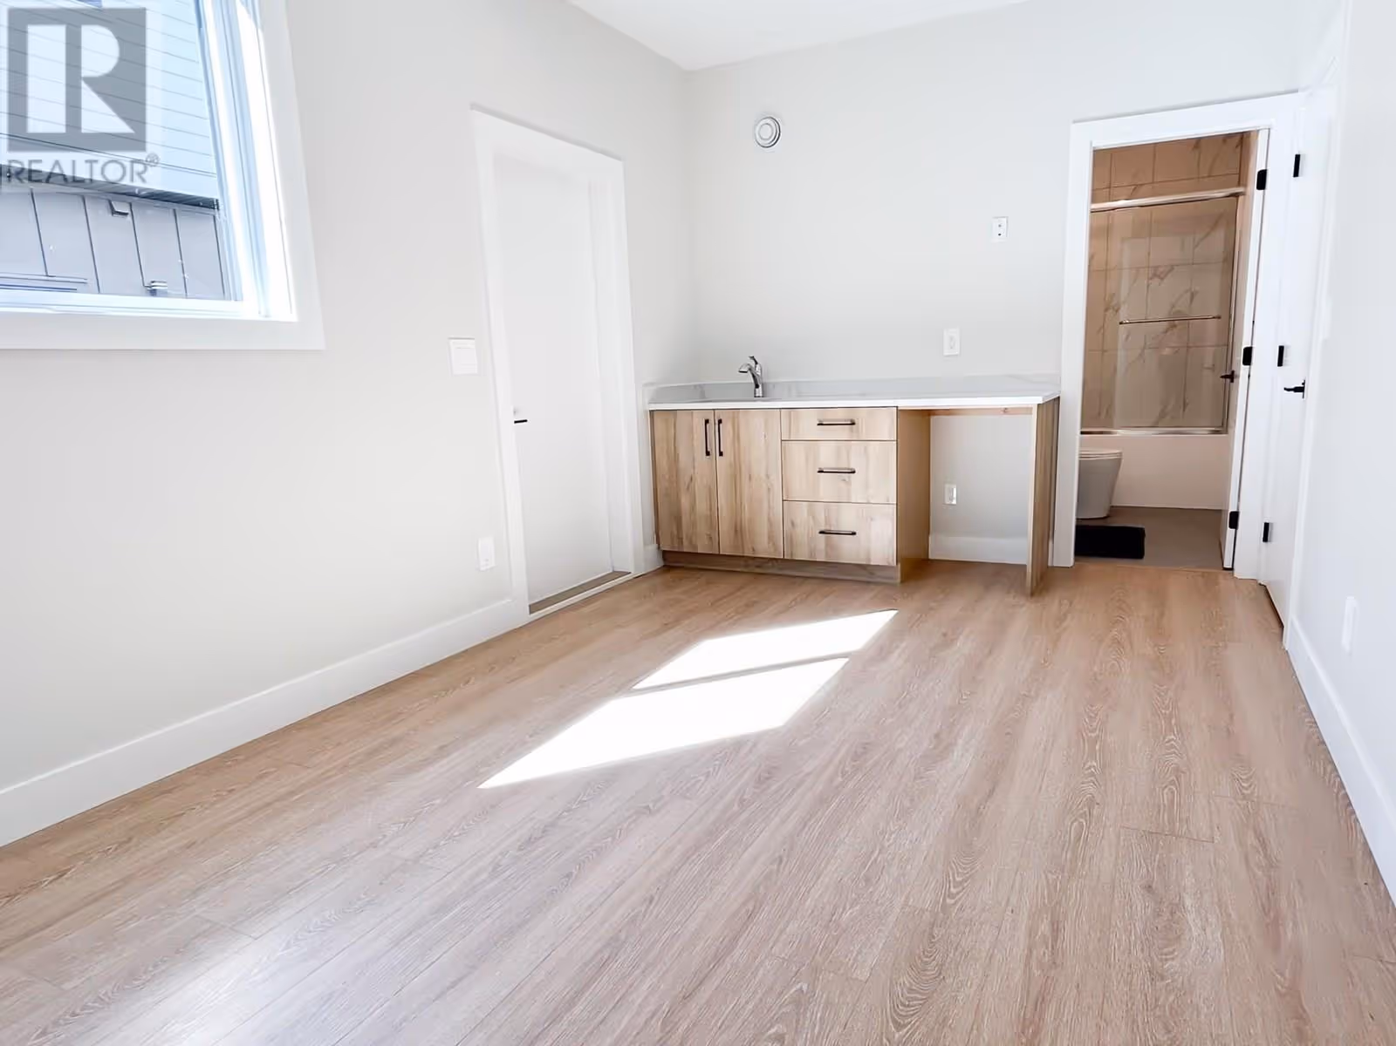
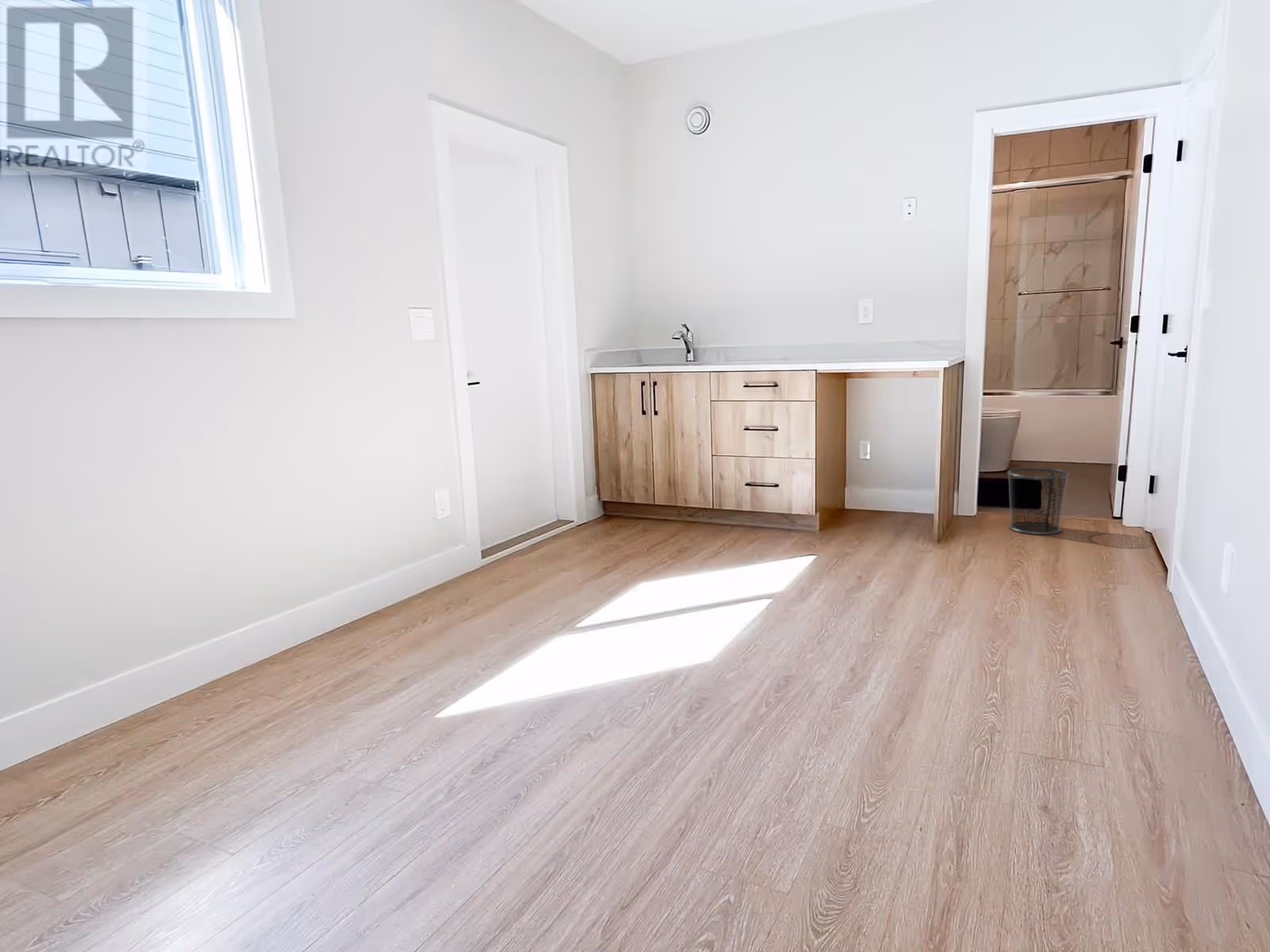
+ waste bin (1036, 501)
